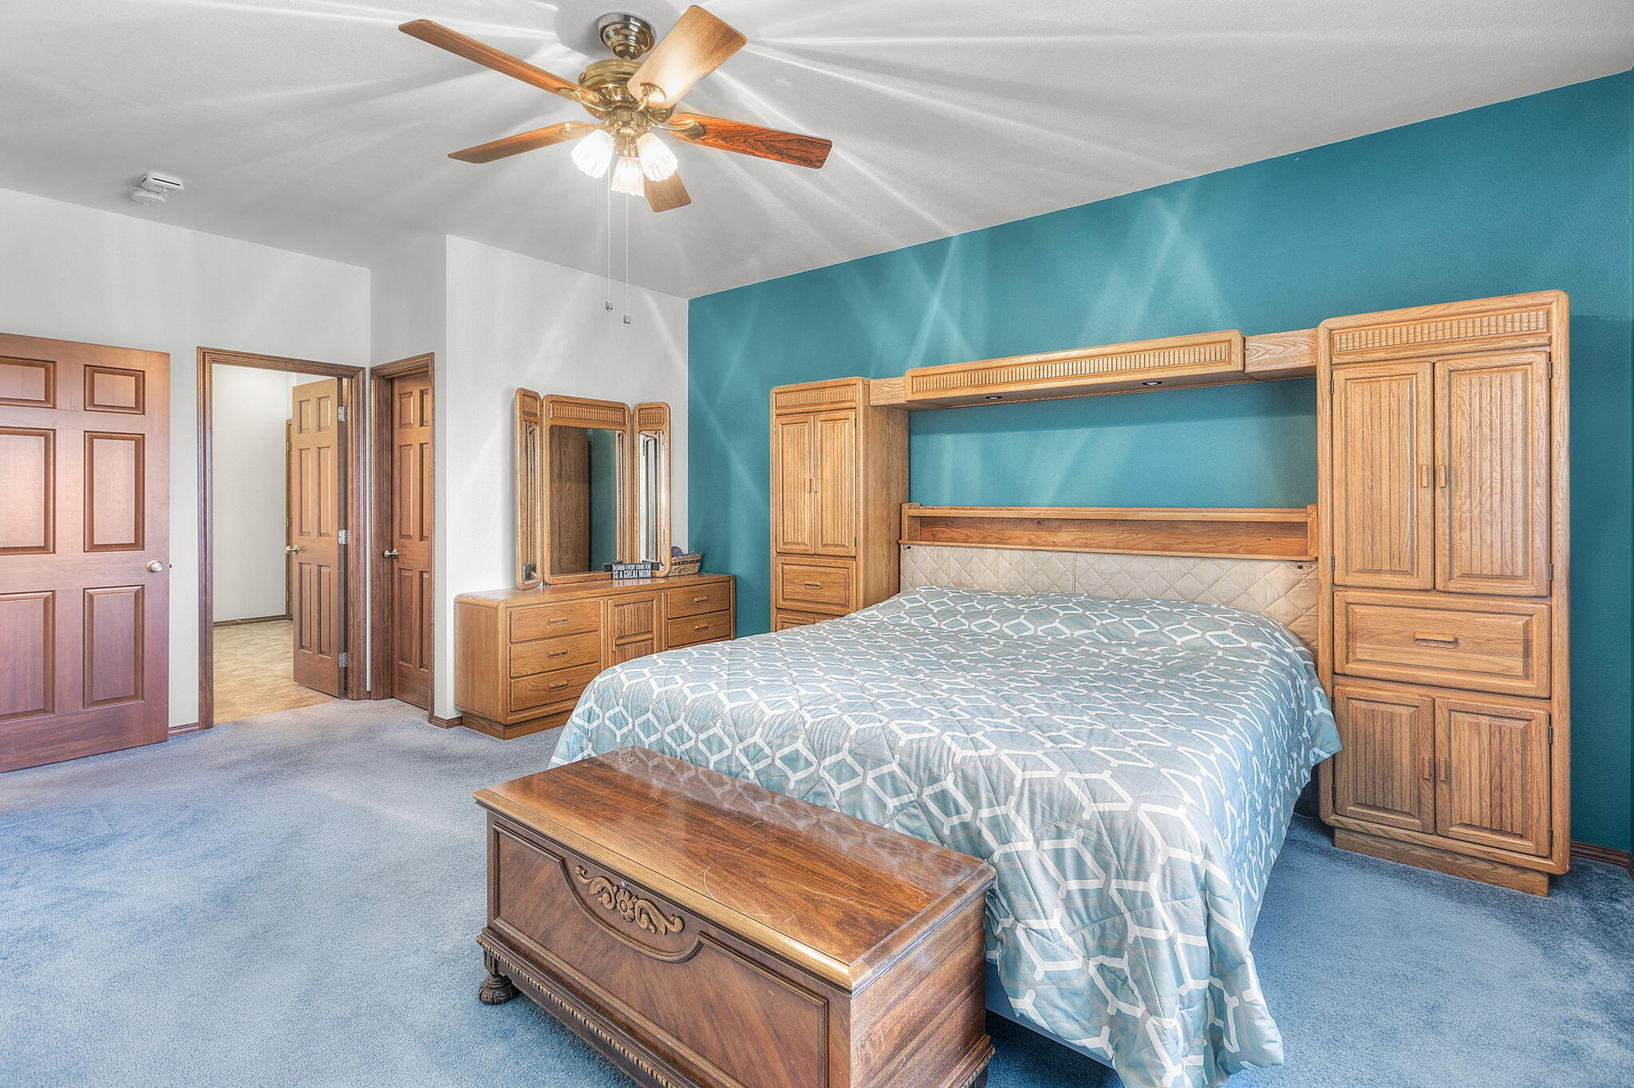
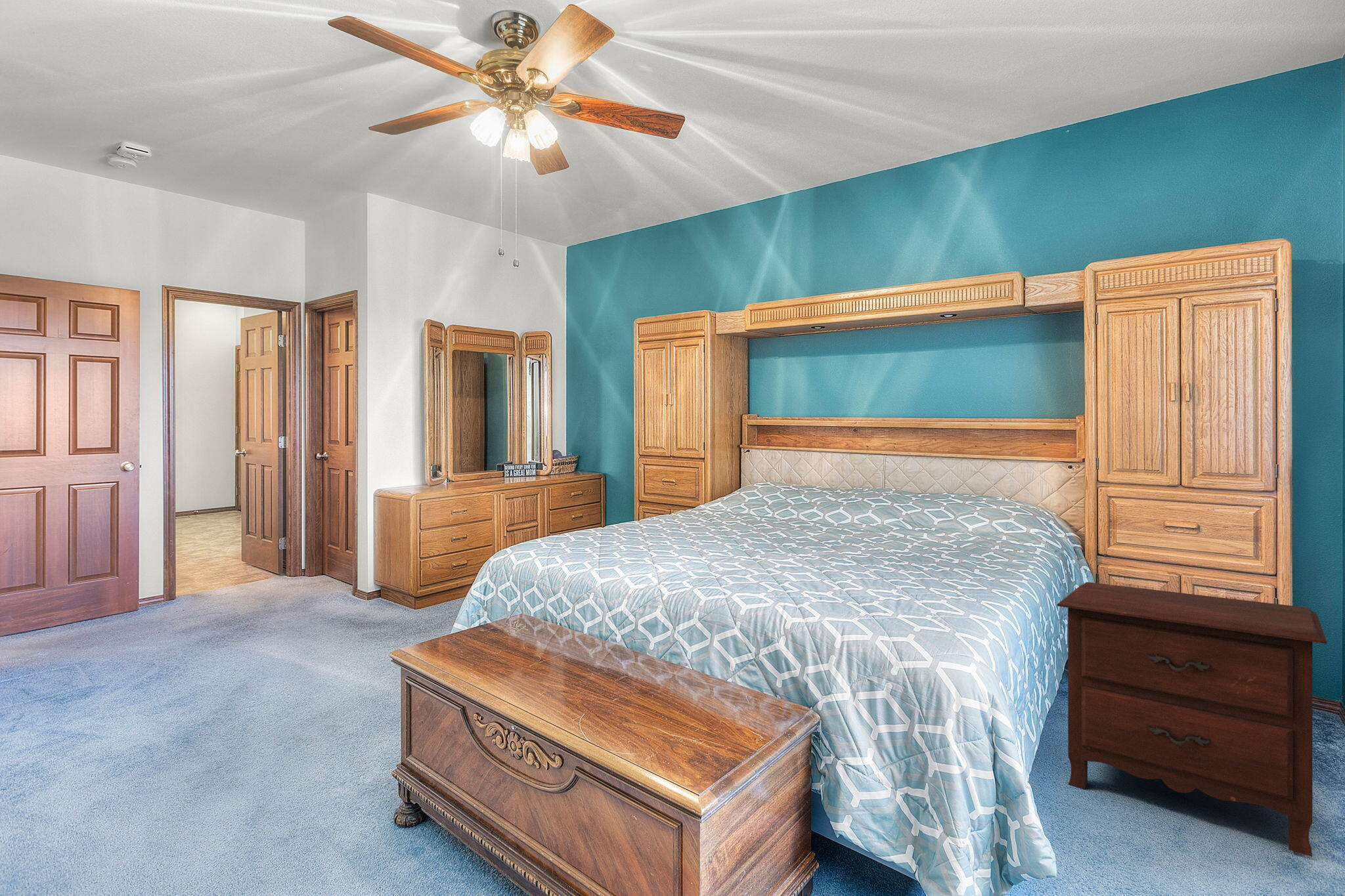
+ nightstand (1183, 699)
